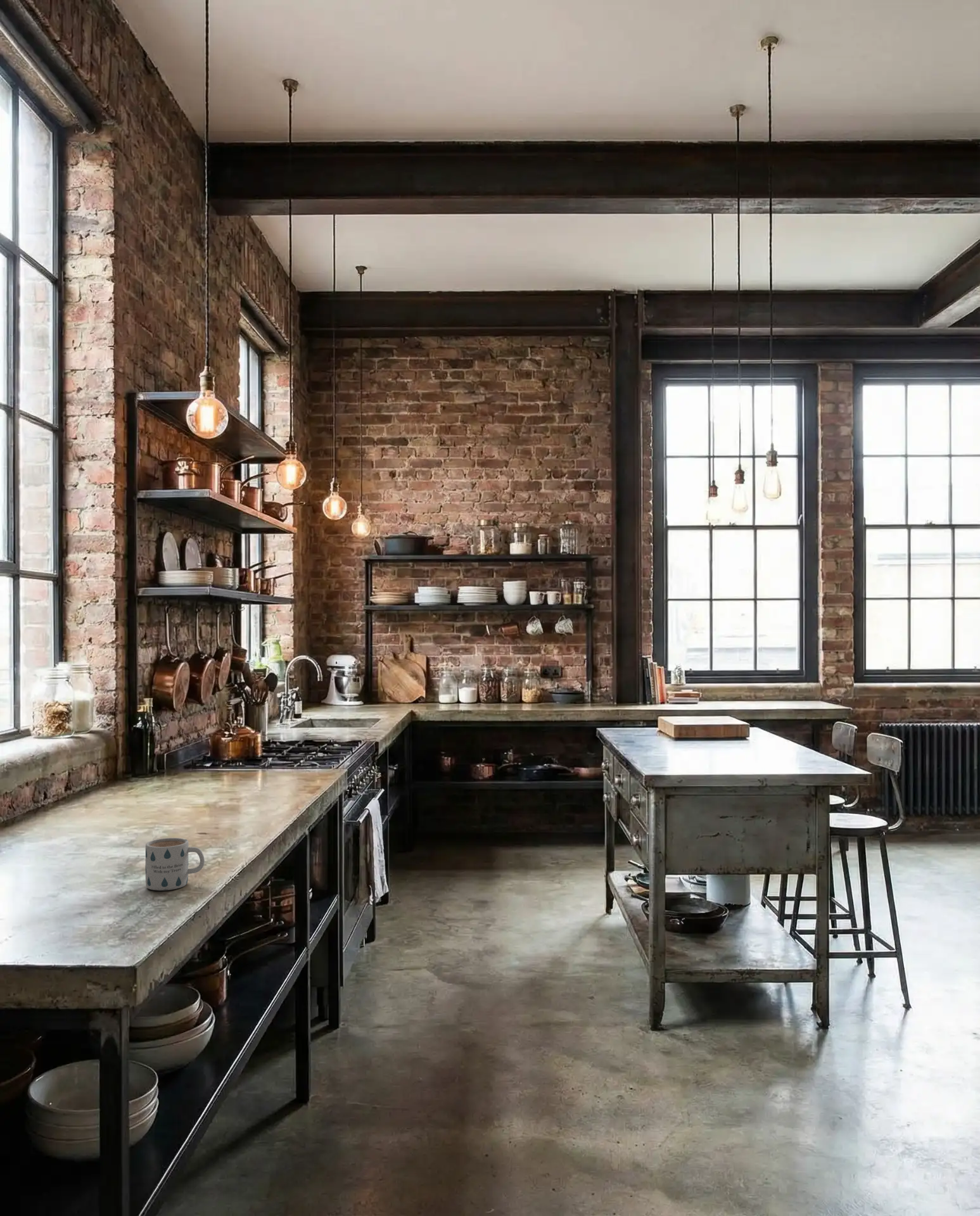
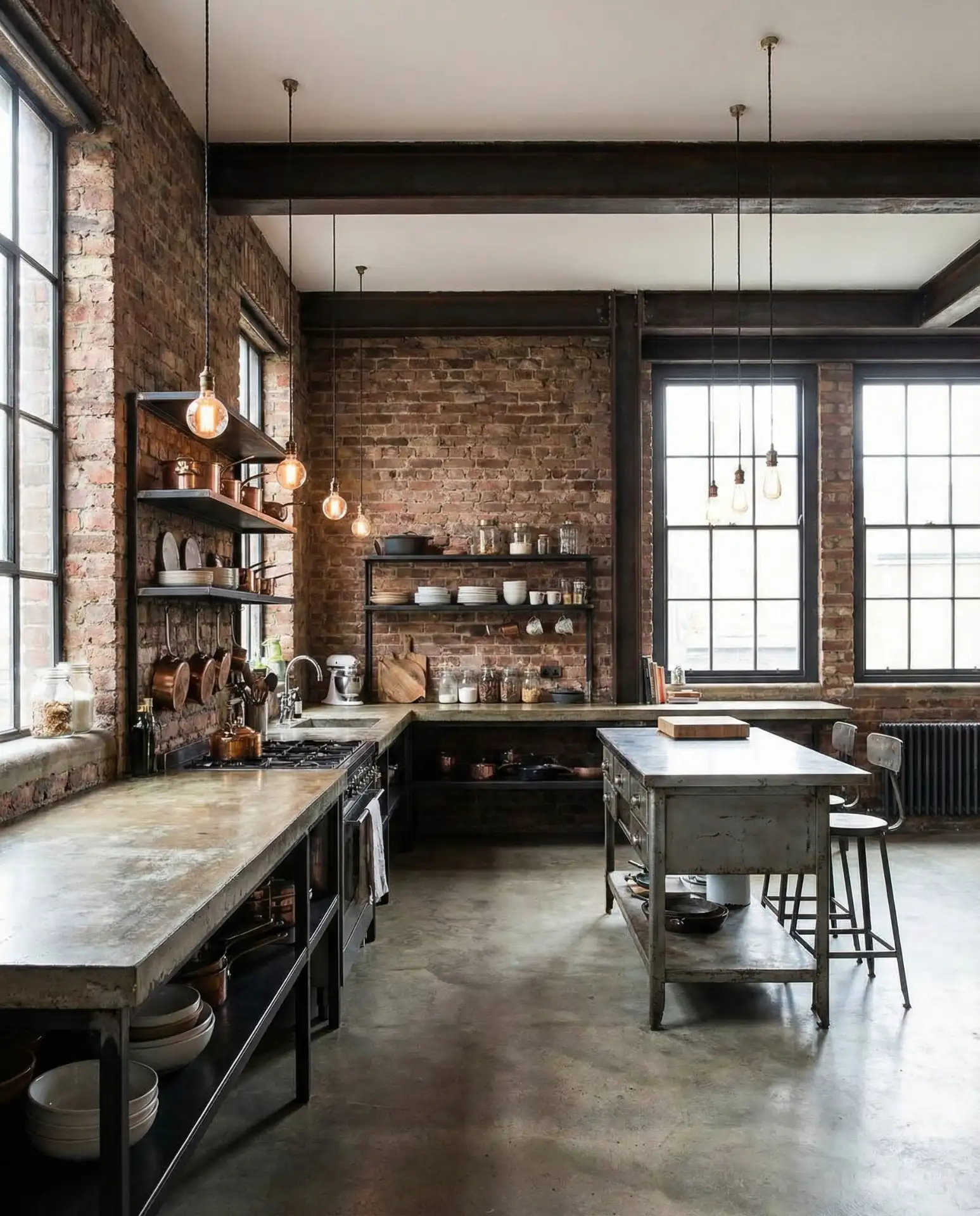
- mug (175, 863)
